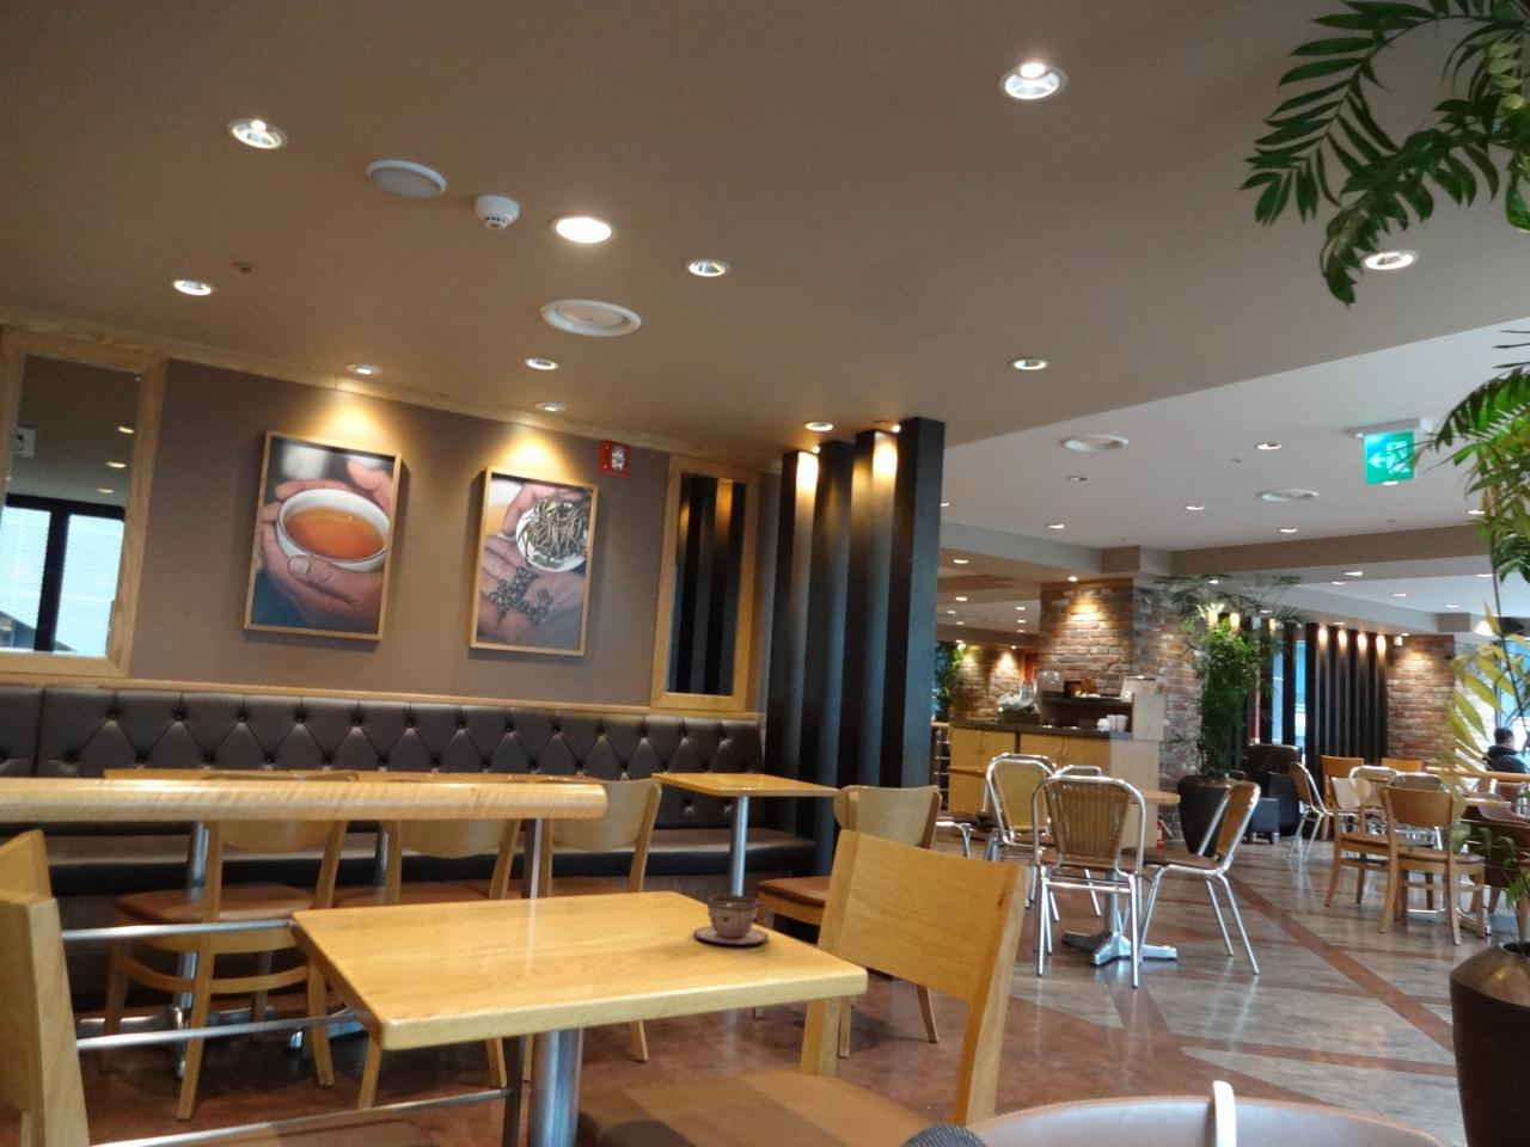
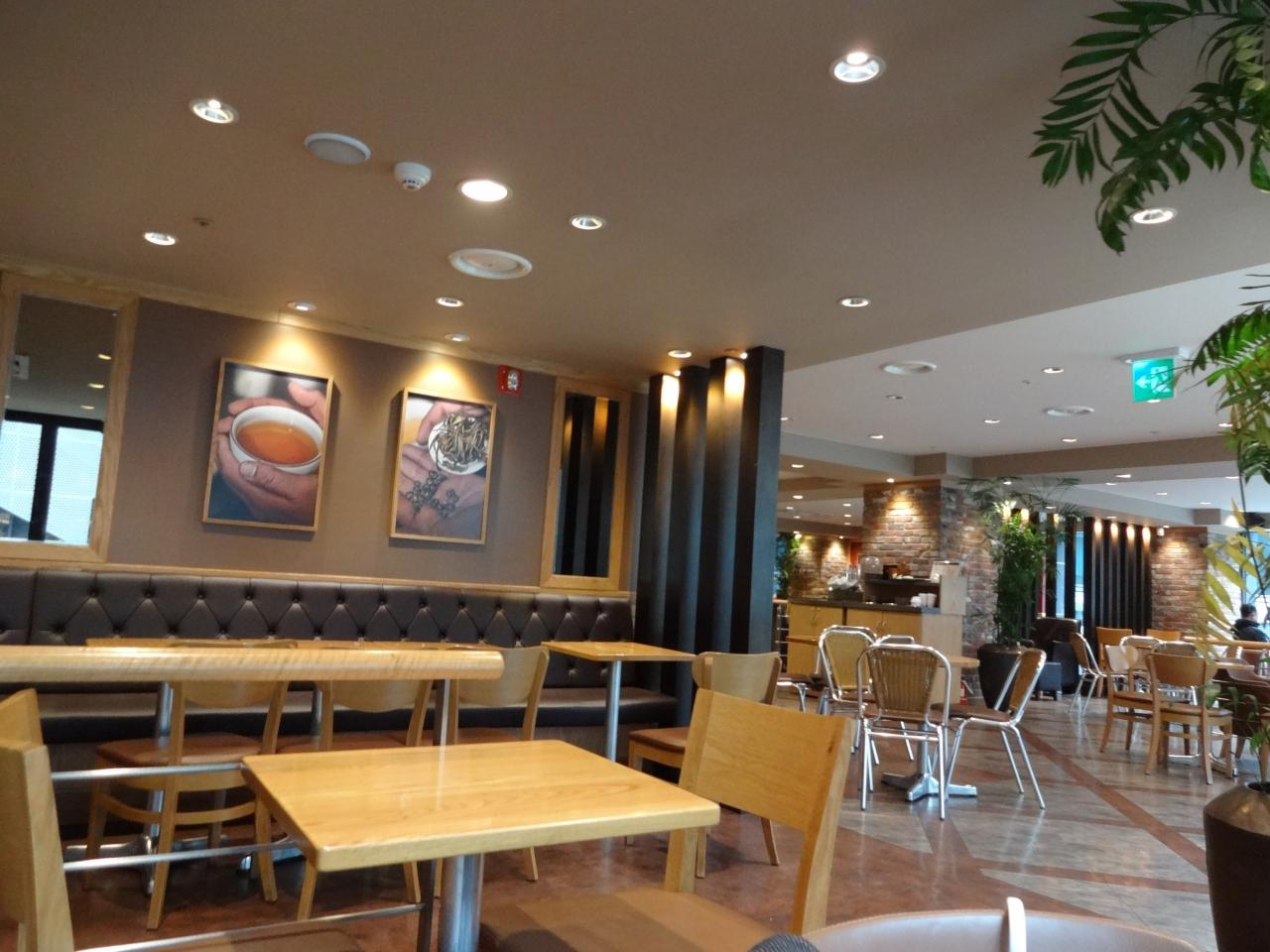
- teacup (731, 918)
